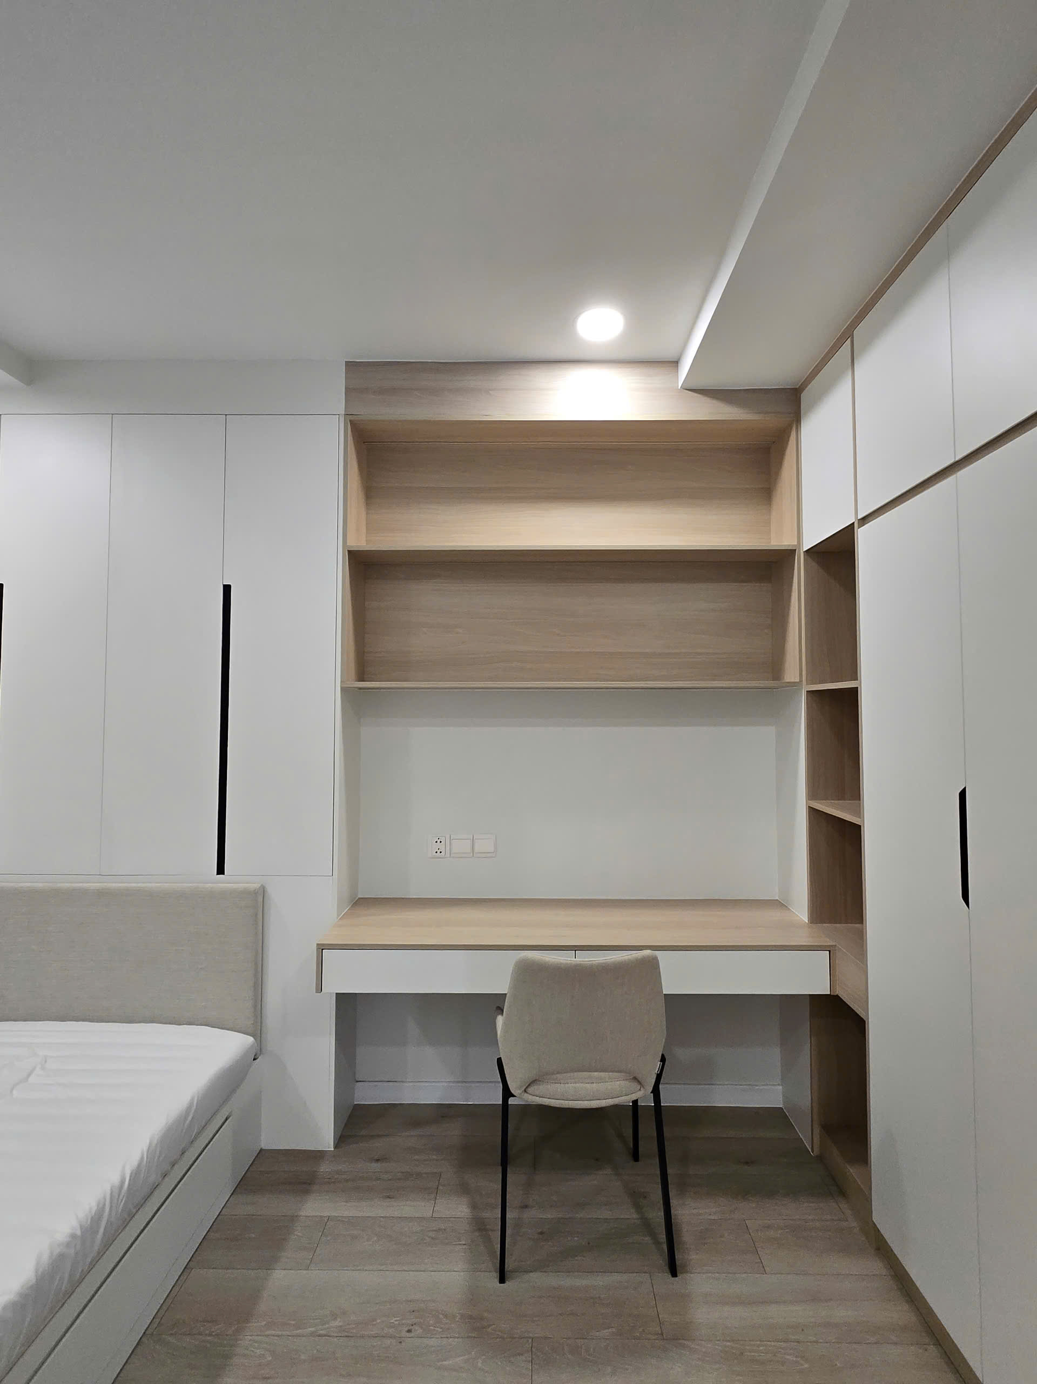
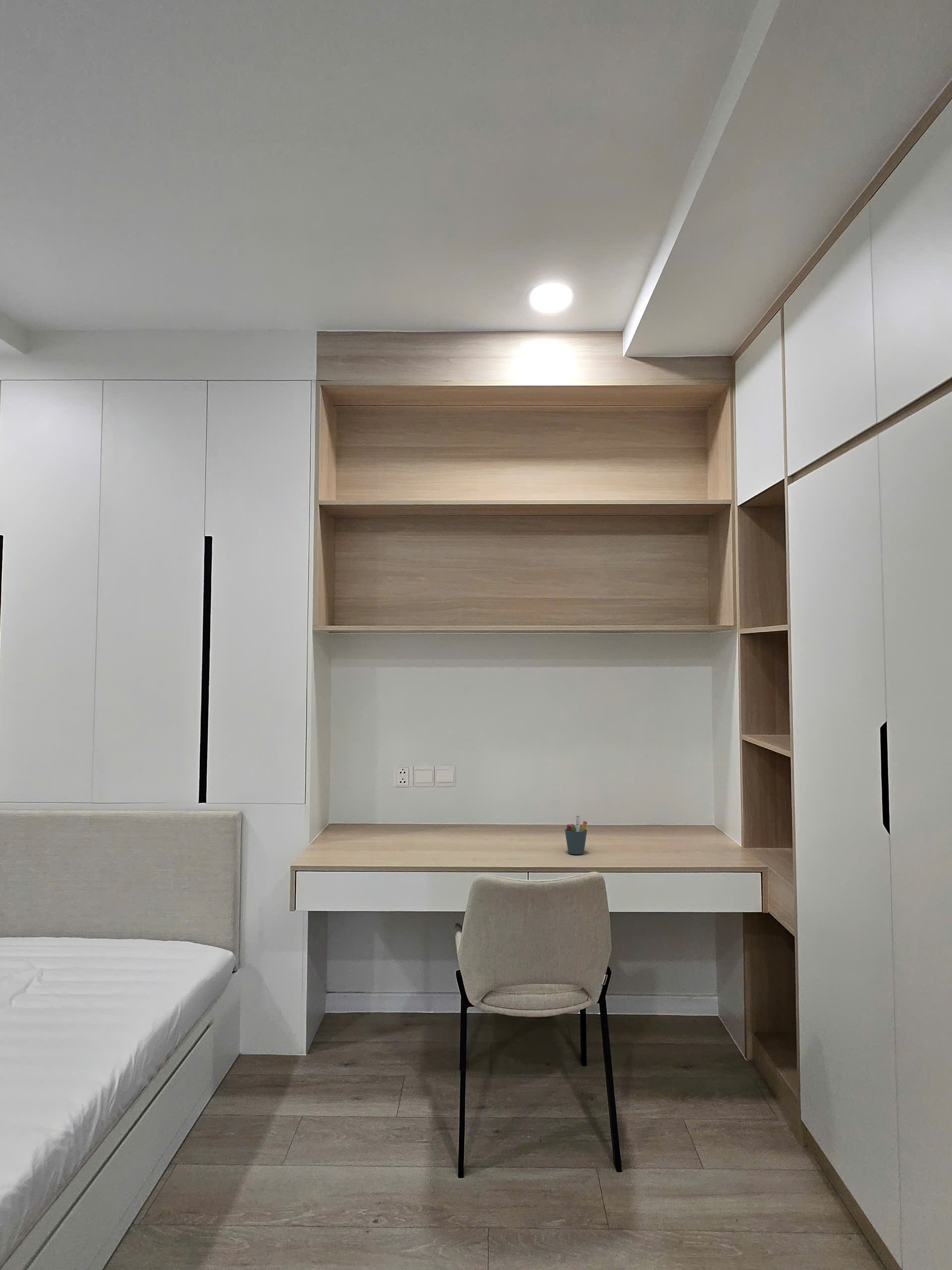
+ pen holder (576, 835)
